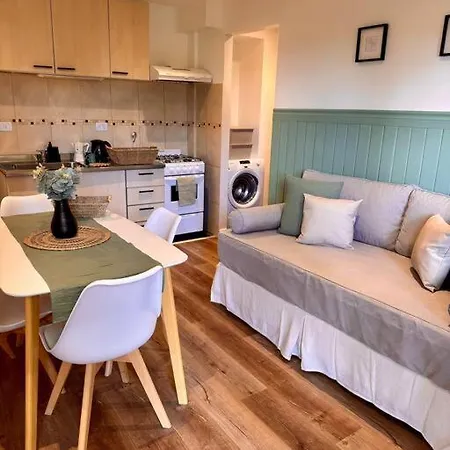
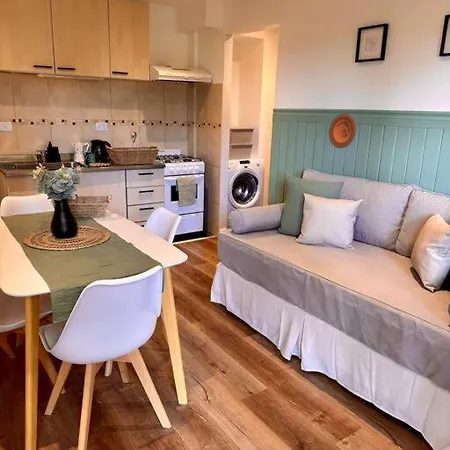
+ decorative plate (342, 131)
